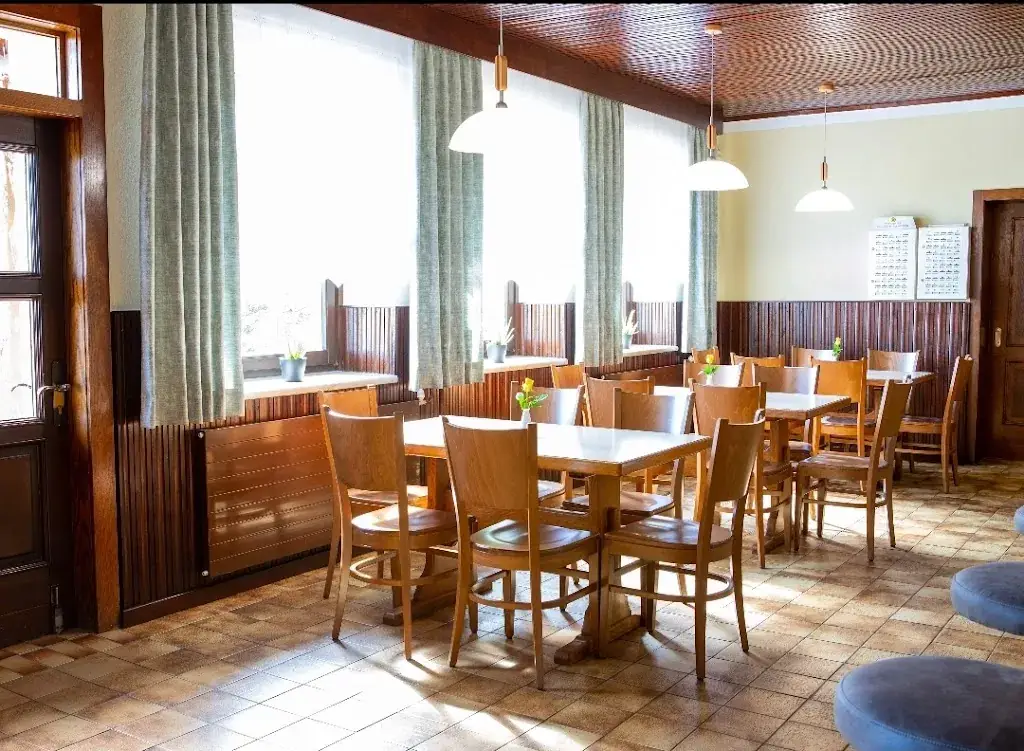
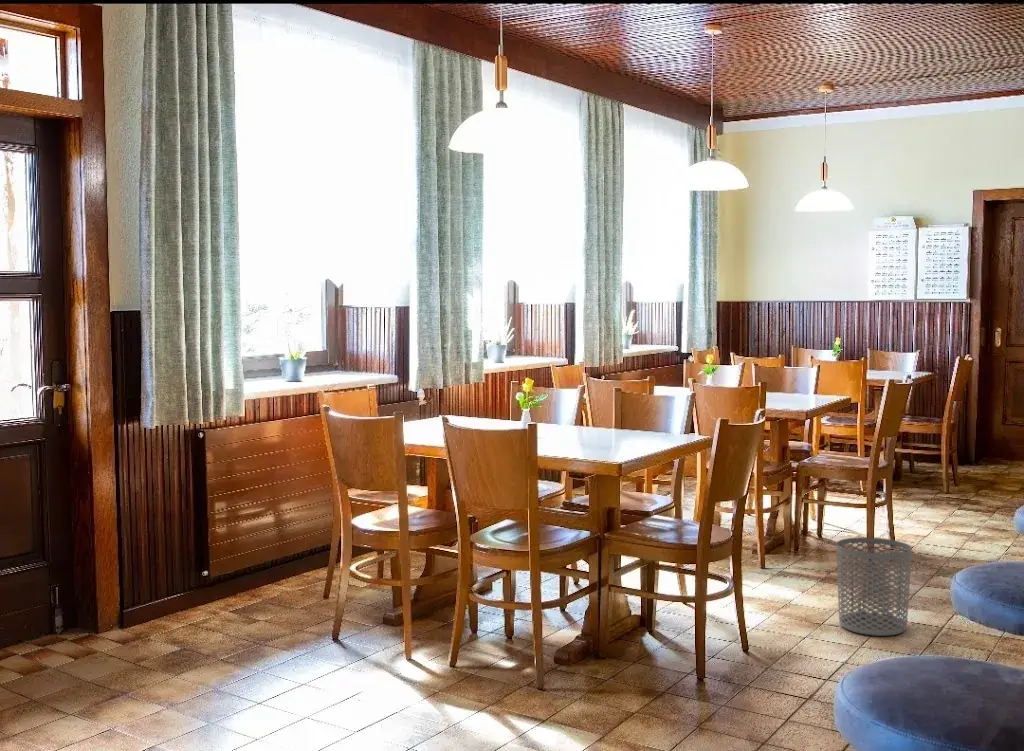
+ waste bin (873, 586)
